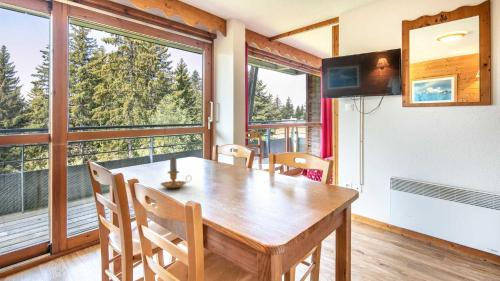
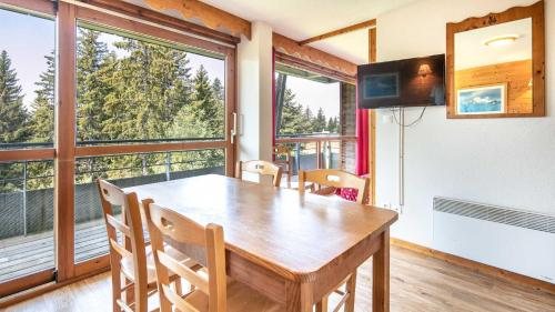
- candle (176, 170)
